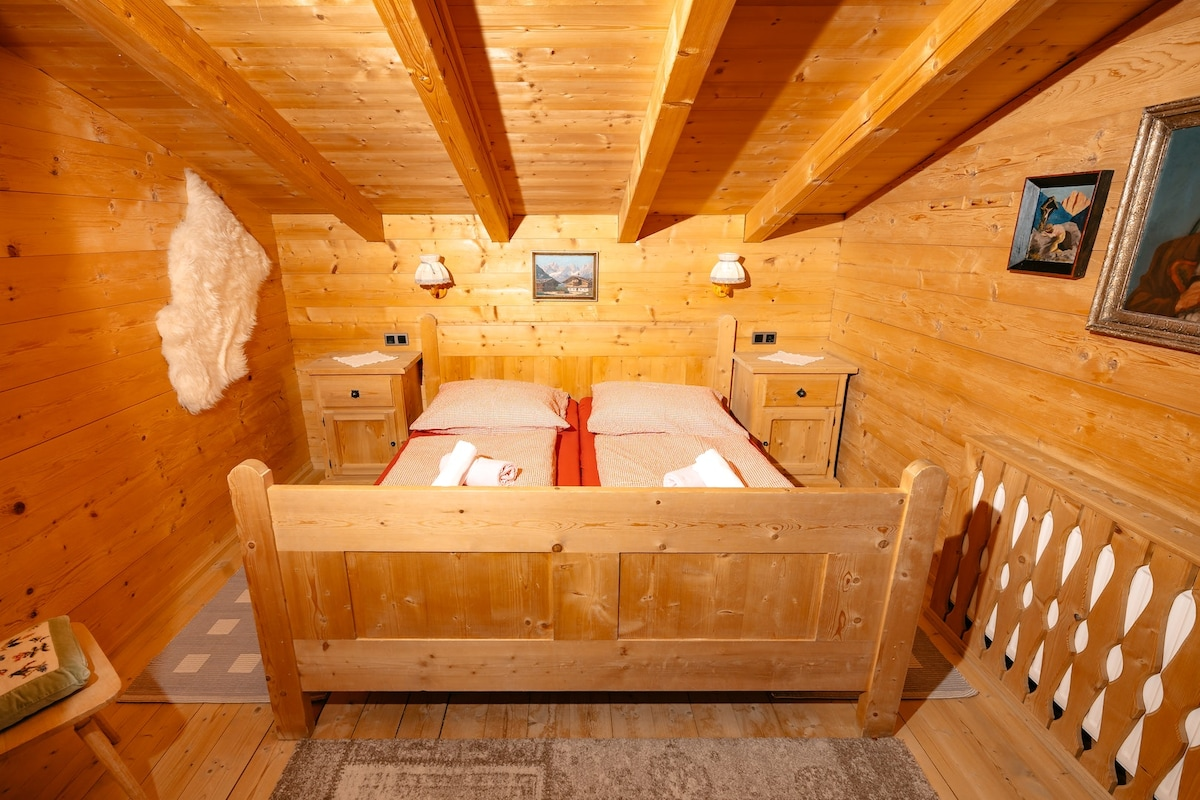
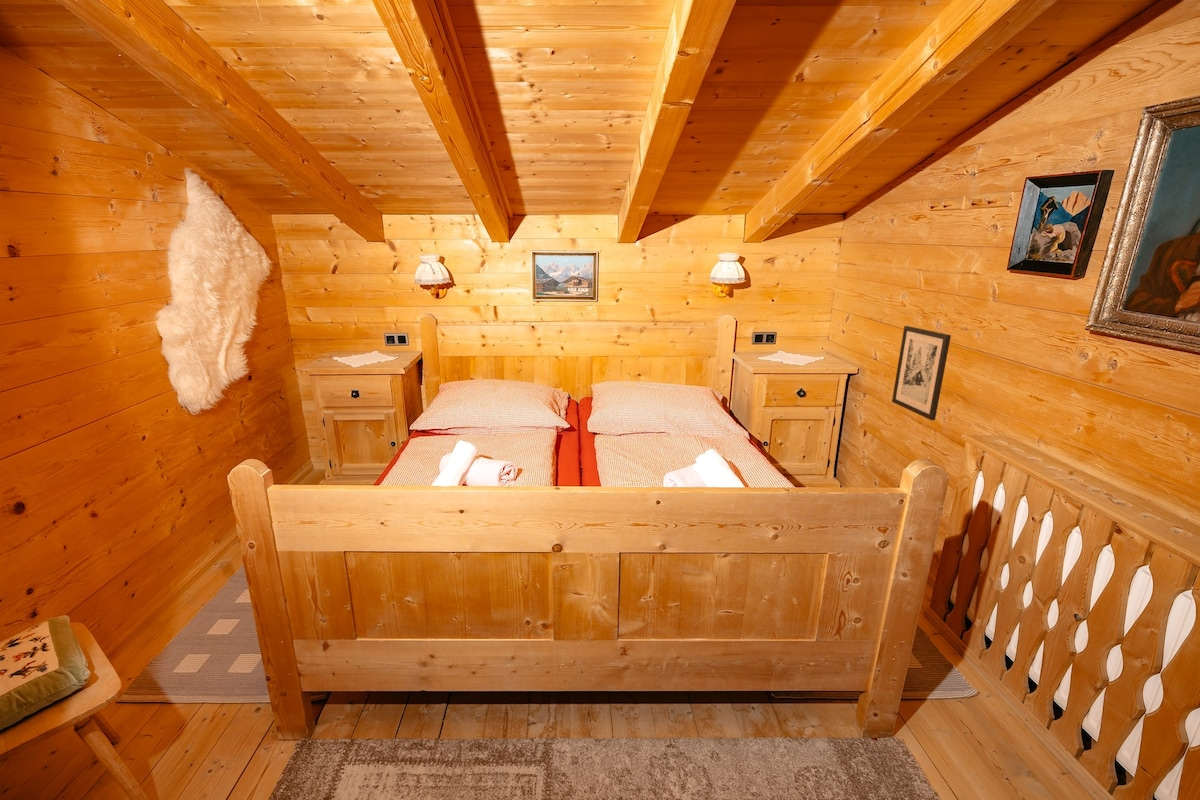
+ wall art (919, 371)
